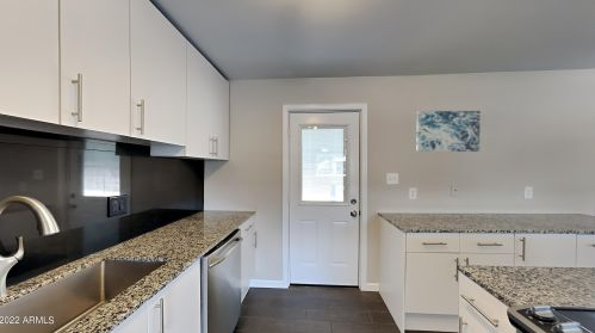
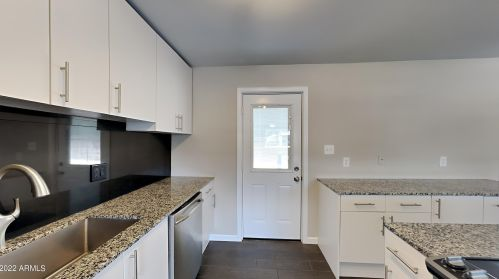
- wall art (447, 131)
